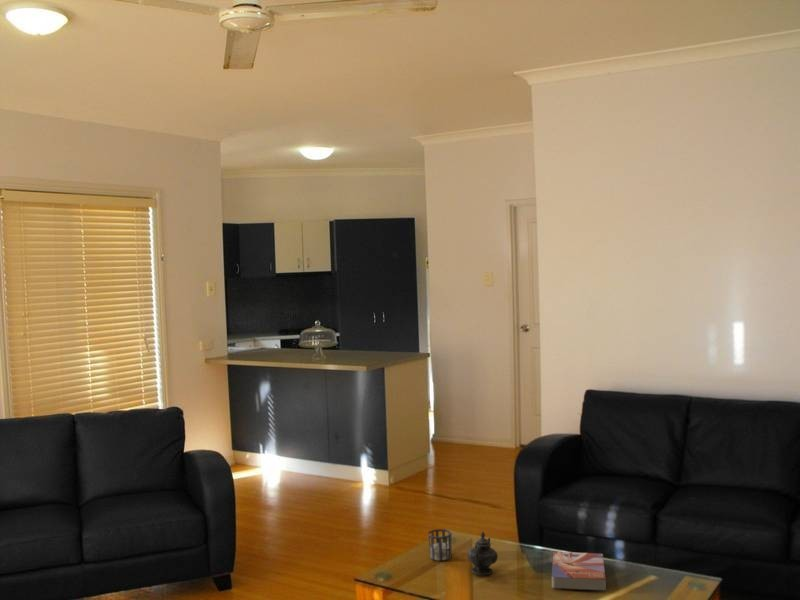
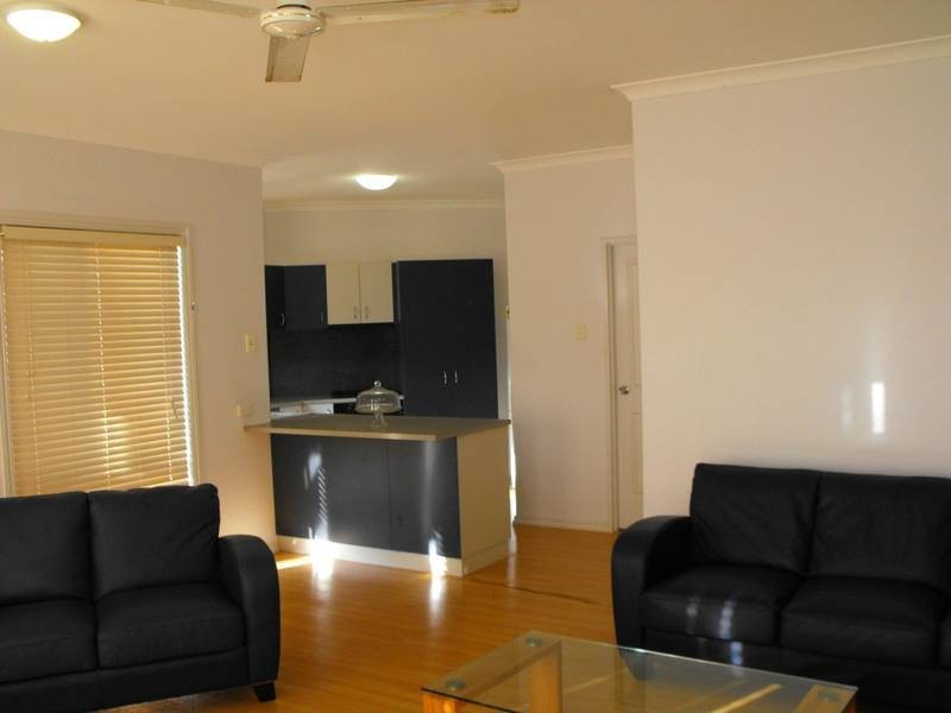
- teapot (482, 551)
- textbook (578, 570)
- cup (440, 544)
